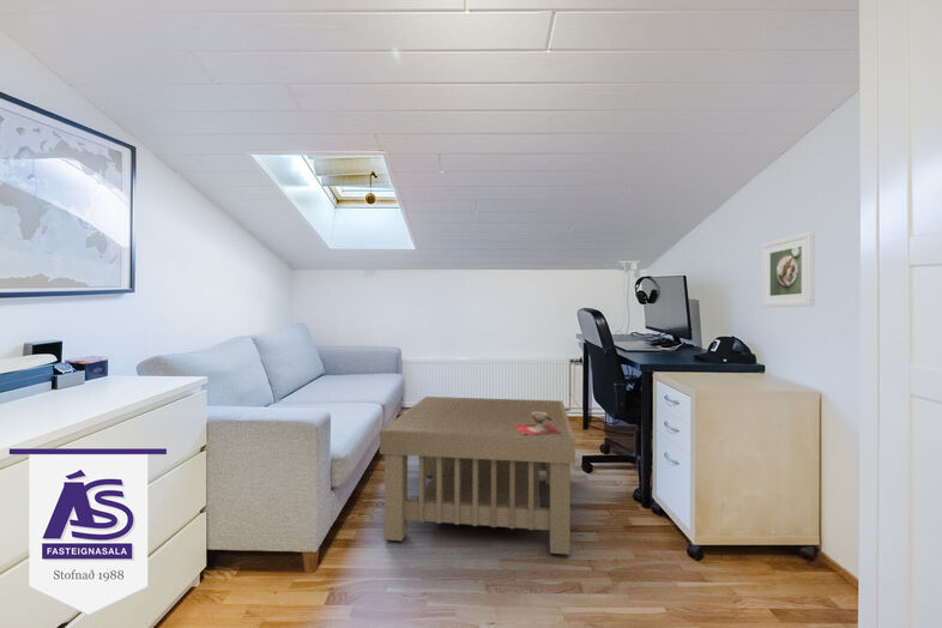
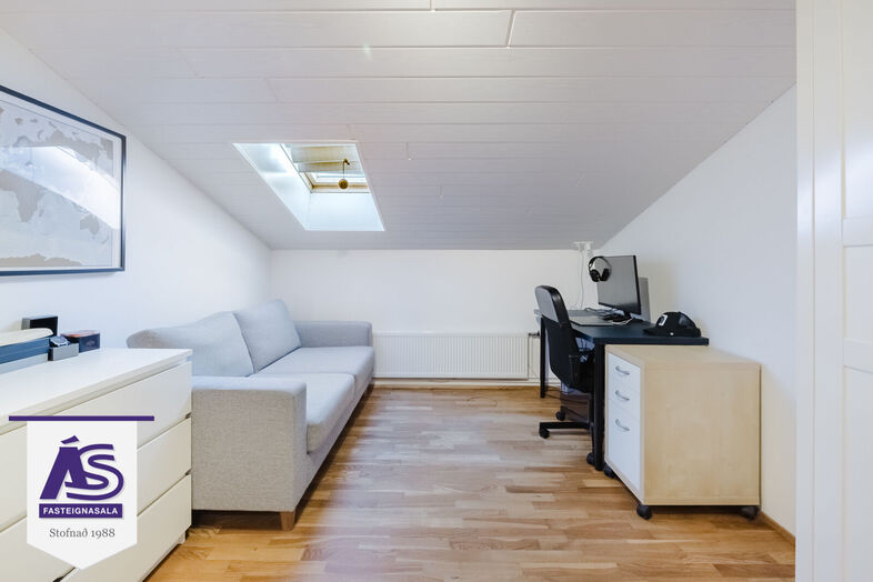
- coffee table (484, 459)
- decorative bowl (537, 421)
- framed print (785, 272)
